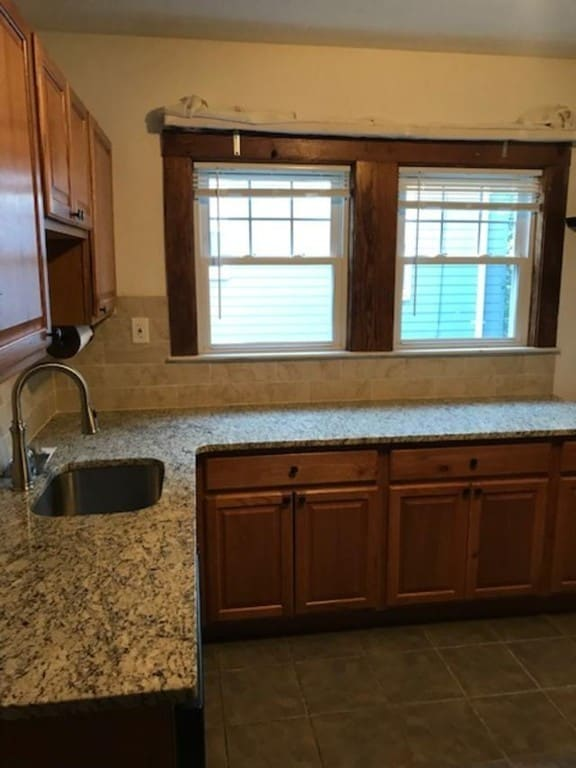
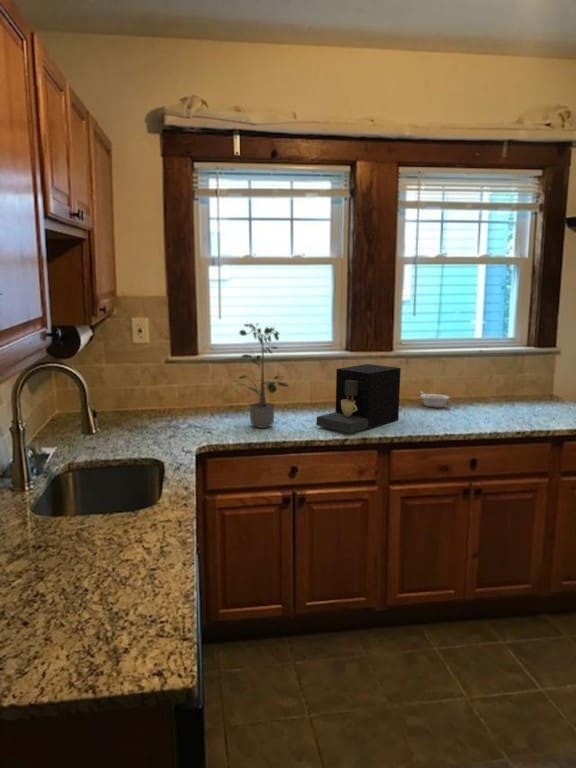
+ potted plant (261, 373)
+ coffee maker (359, 396)
+ legume (433, 400)
